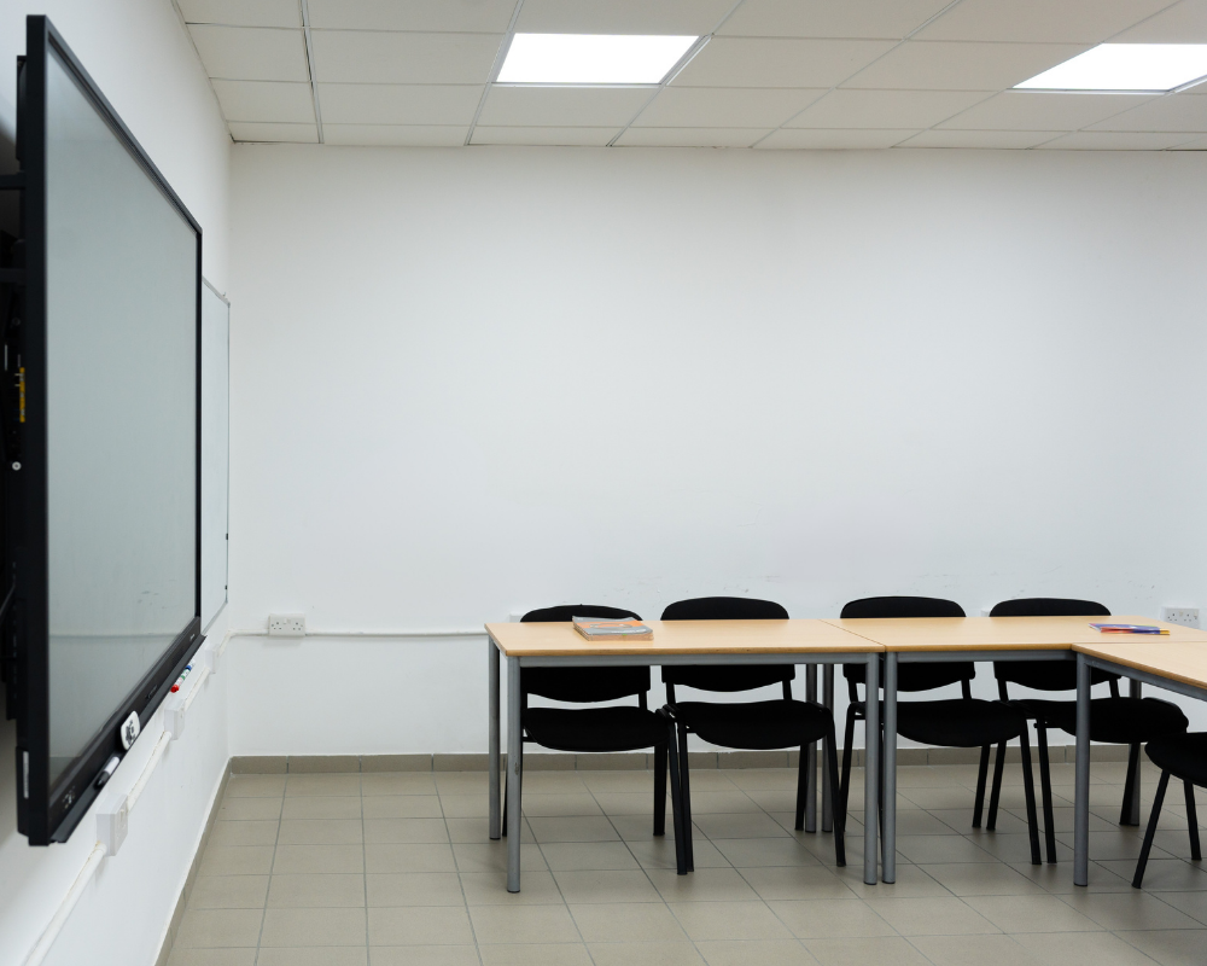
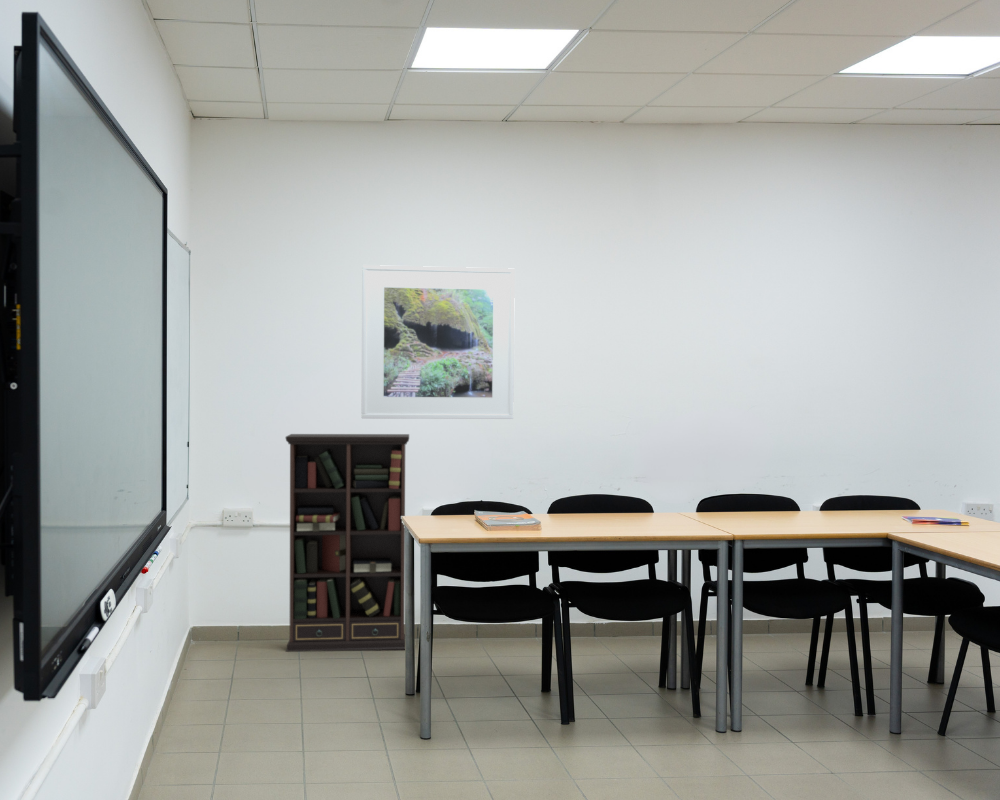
+ bookcase (348, 540)
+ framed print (438, 342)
